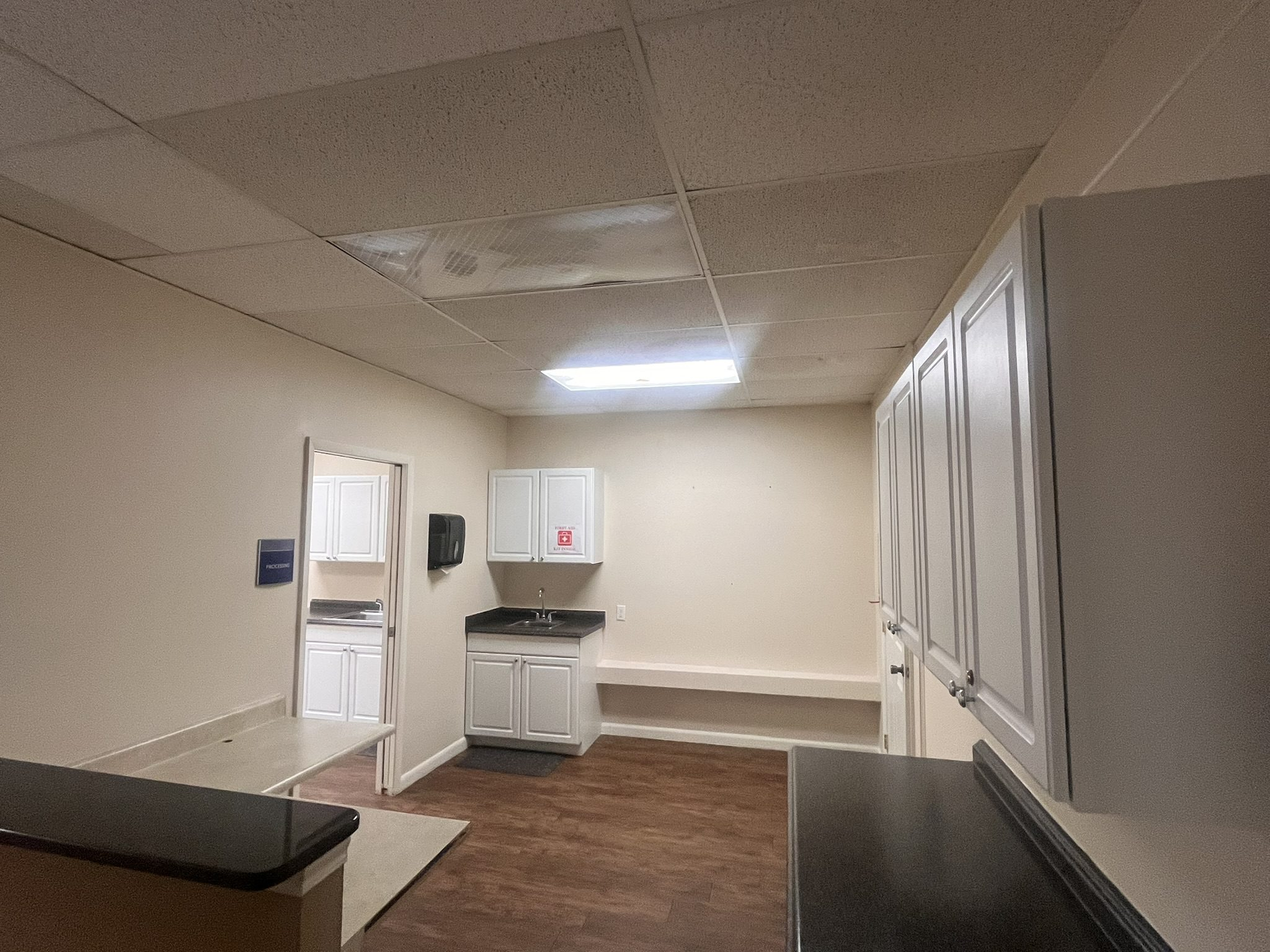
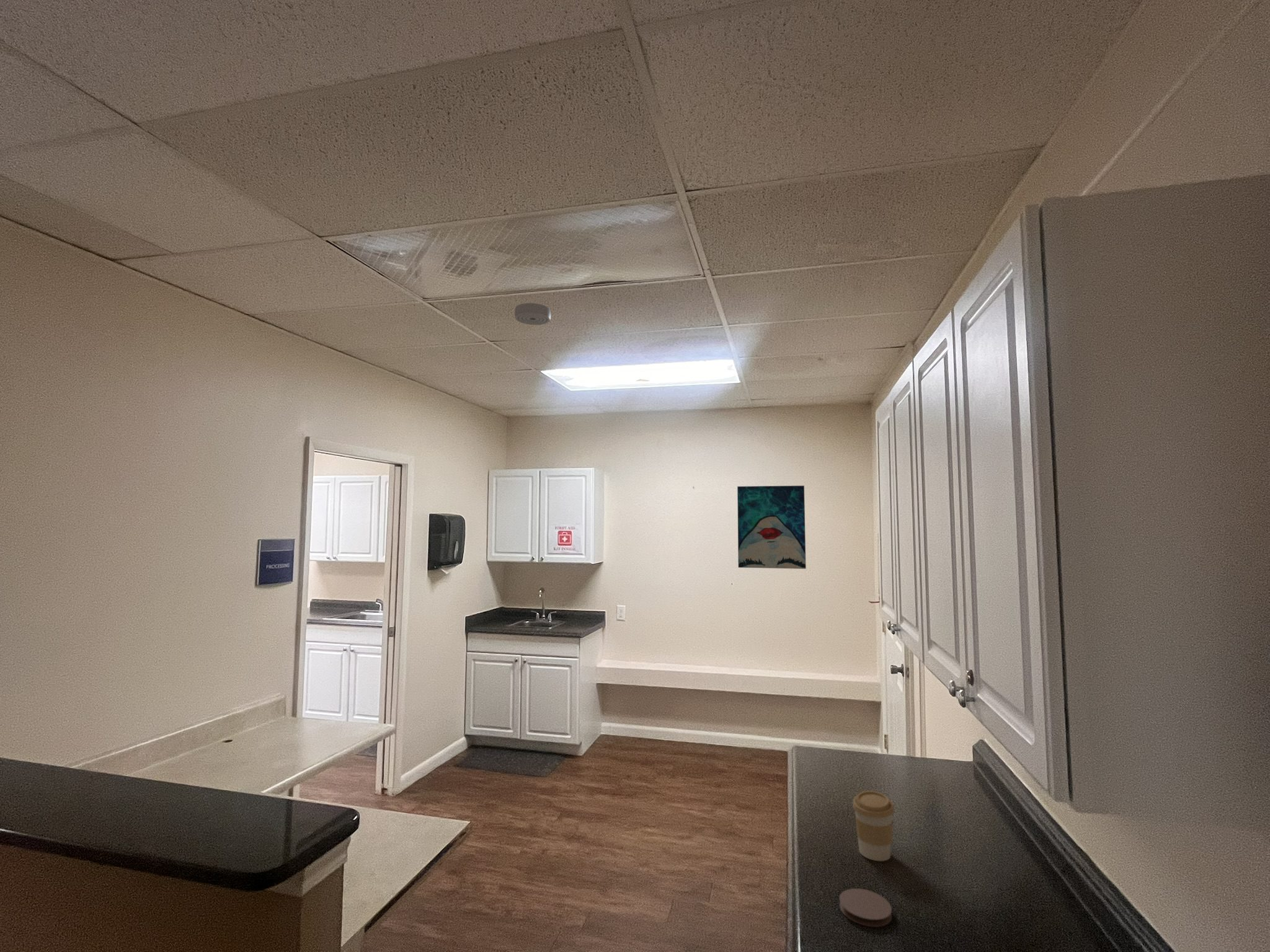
+ wall art (771, 527)
+ smoke detector (533, 314)
+ coffee cup (874, 824)
+ coaster (865, 907)
